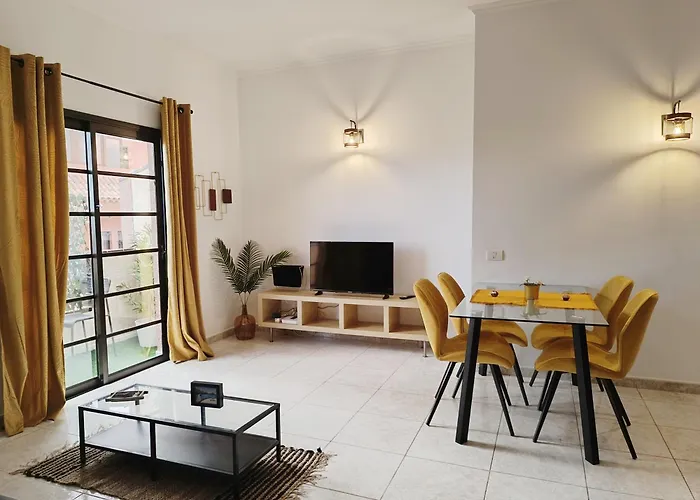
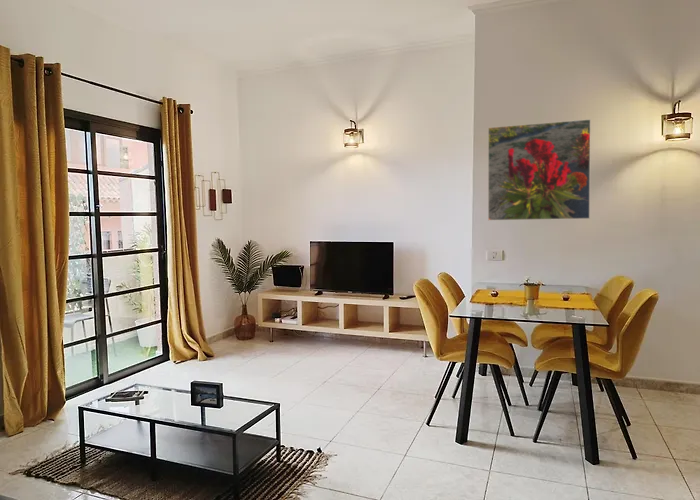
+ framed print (537, 171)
